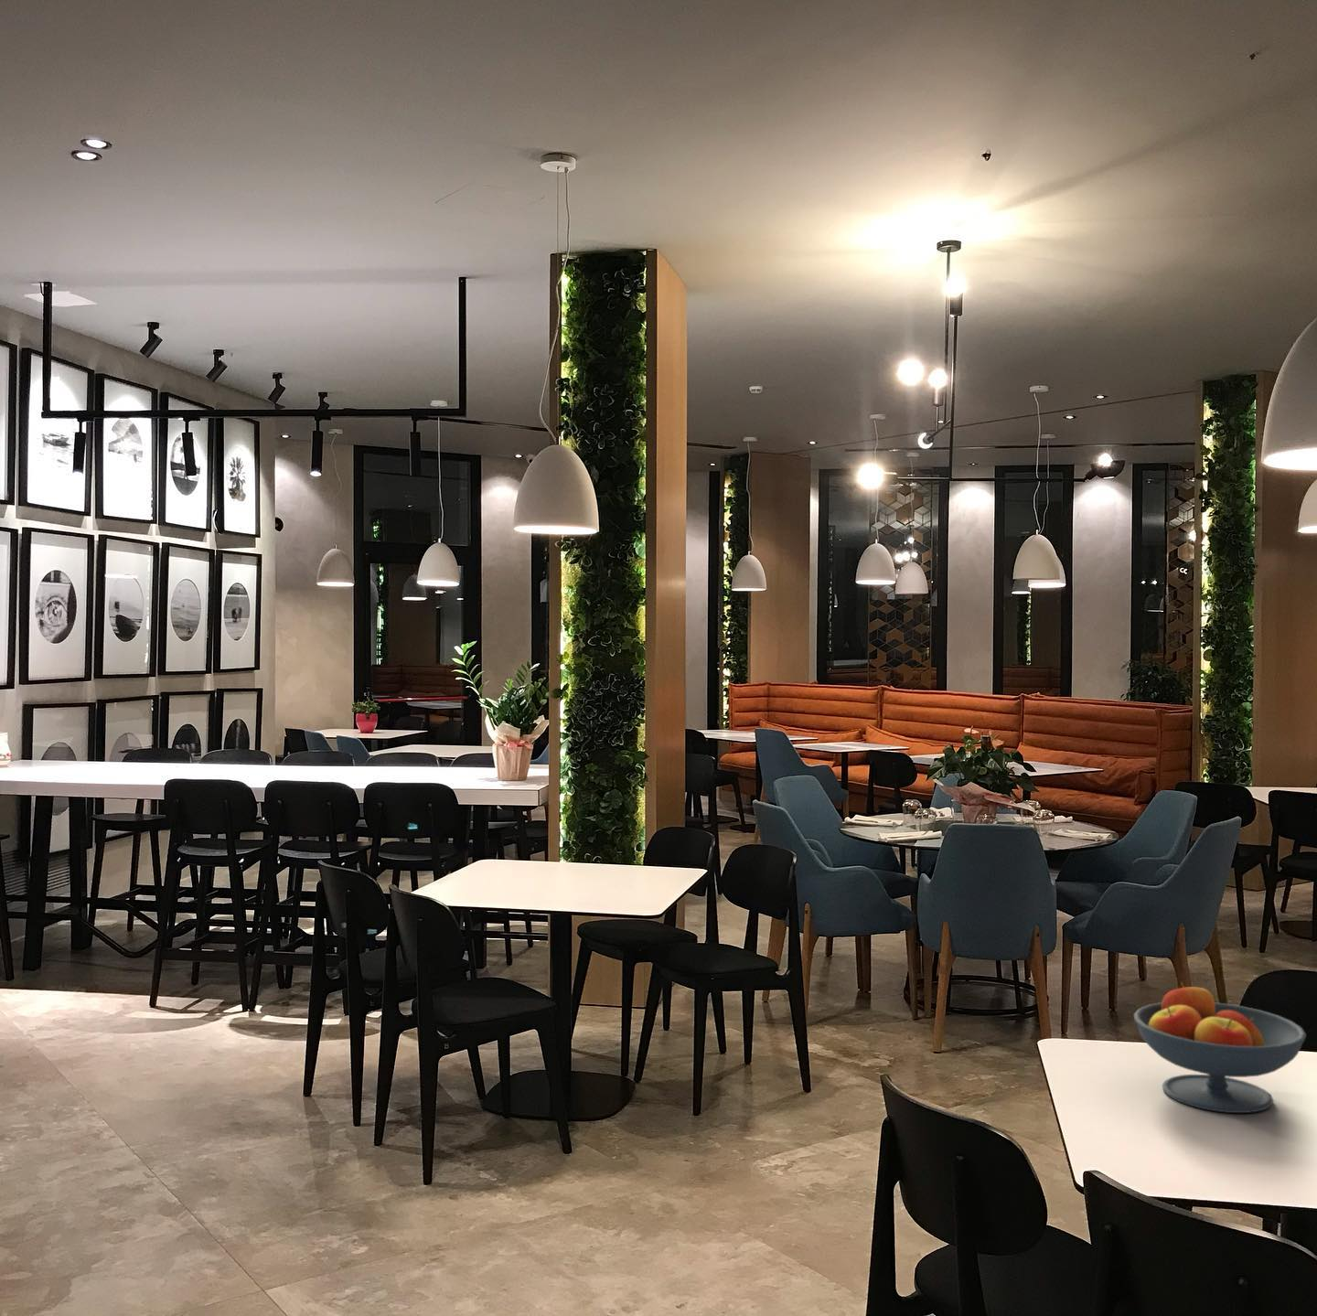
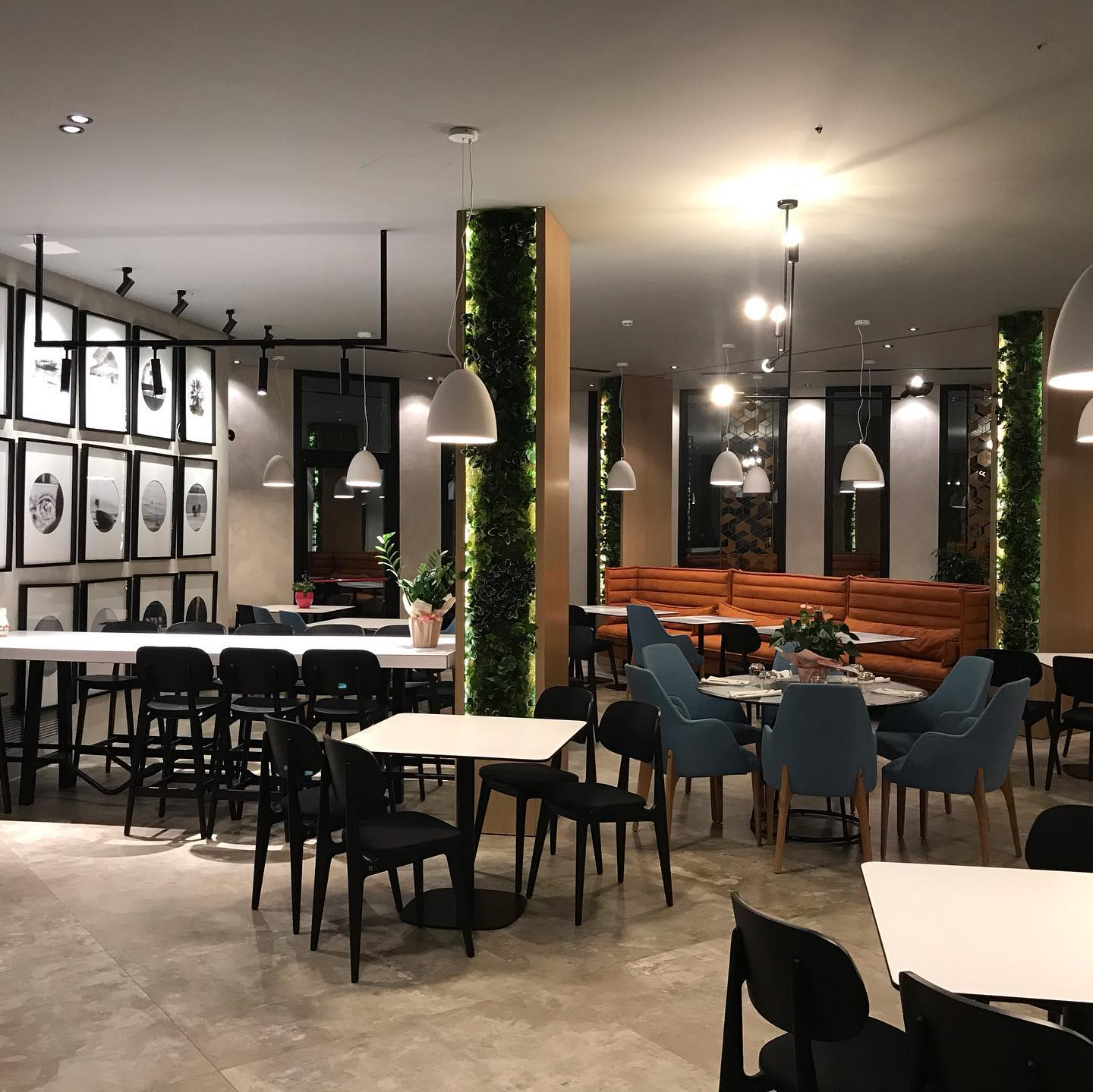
- fruit bowl (1217, 1046)
